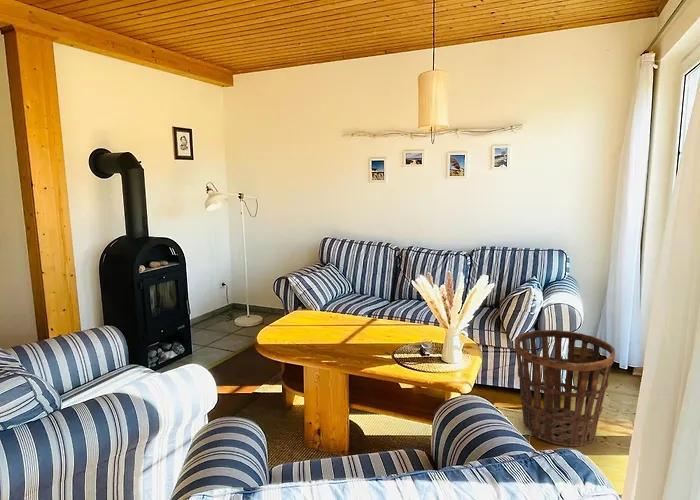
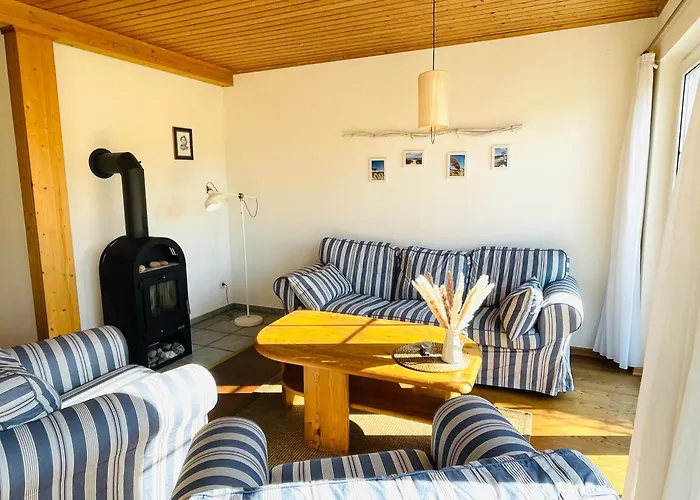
- basket (560, 386)
